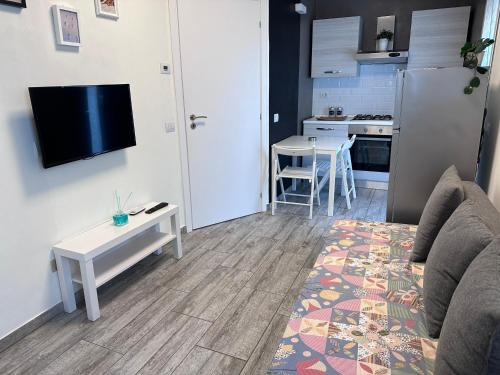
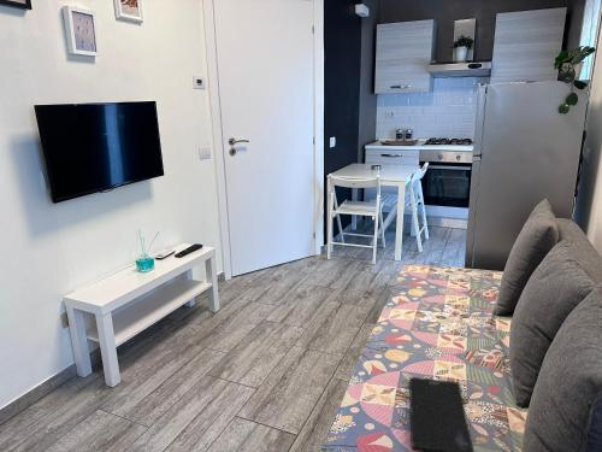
+ smartphone (437, 412)
